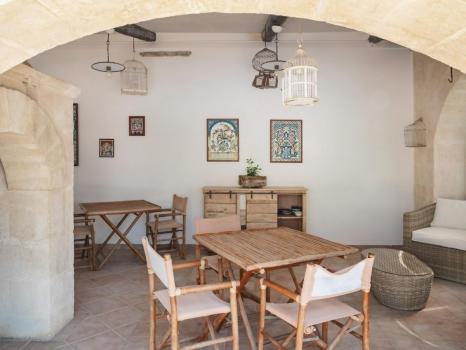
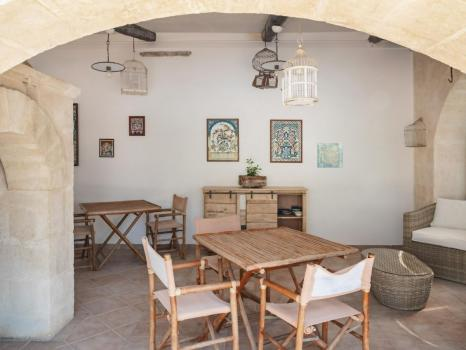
+ wall art (329, 155)
